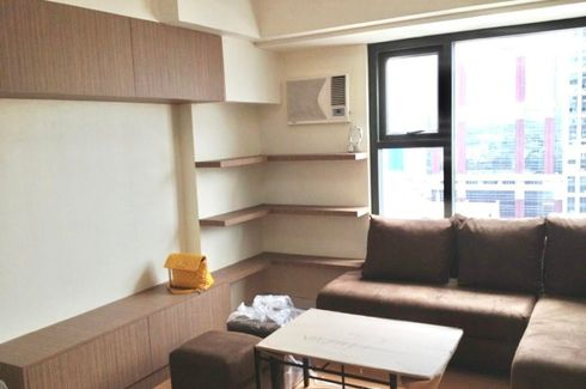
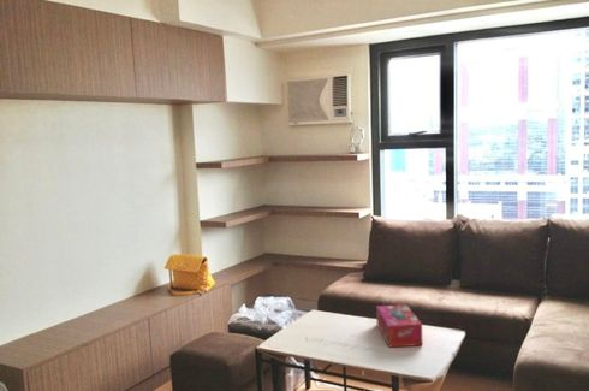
+ tissue box (398, 324)
